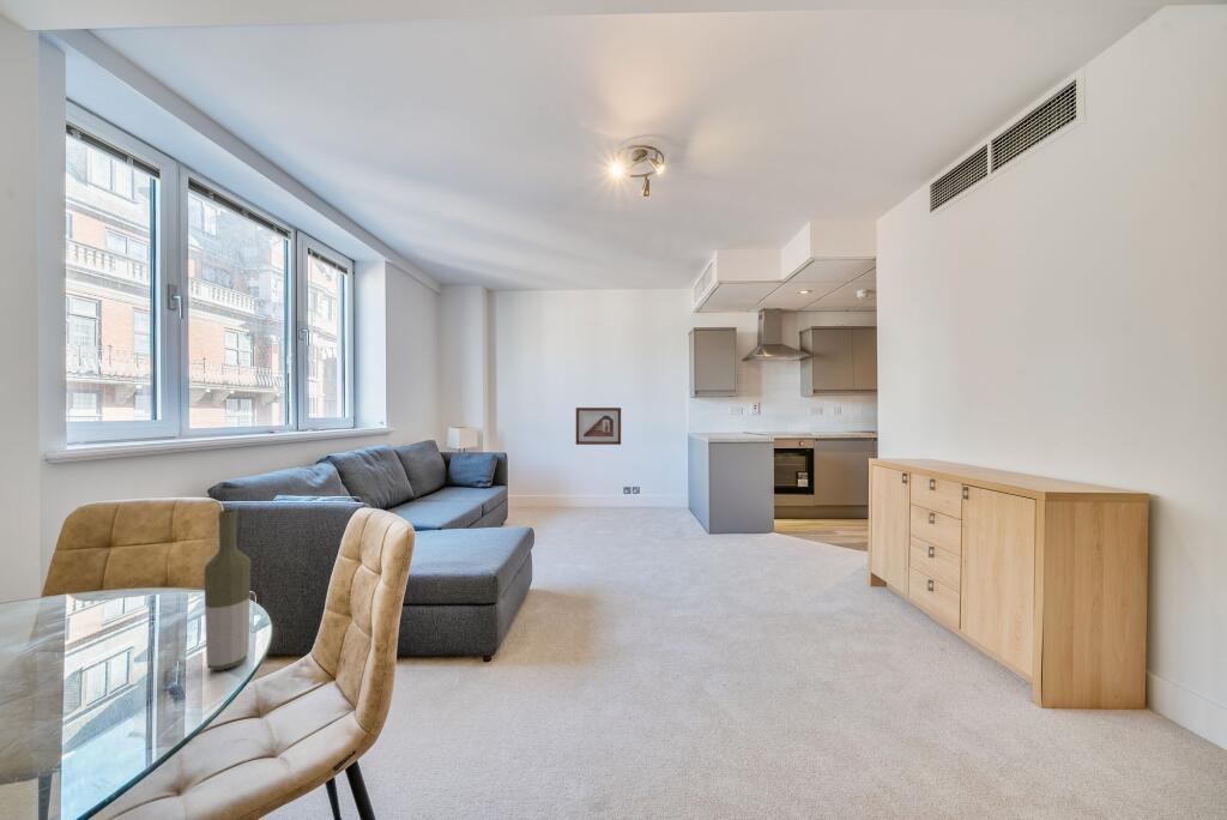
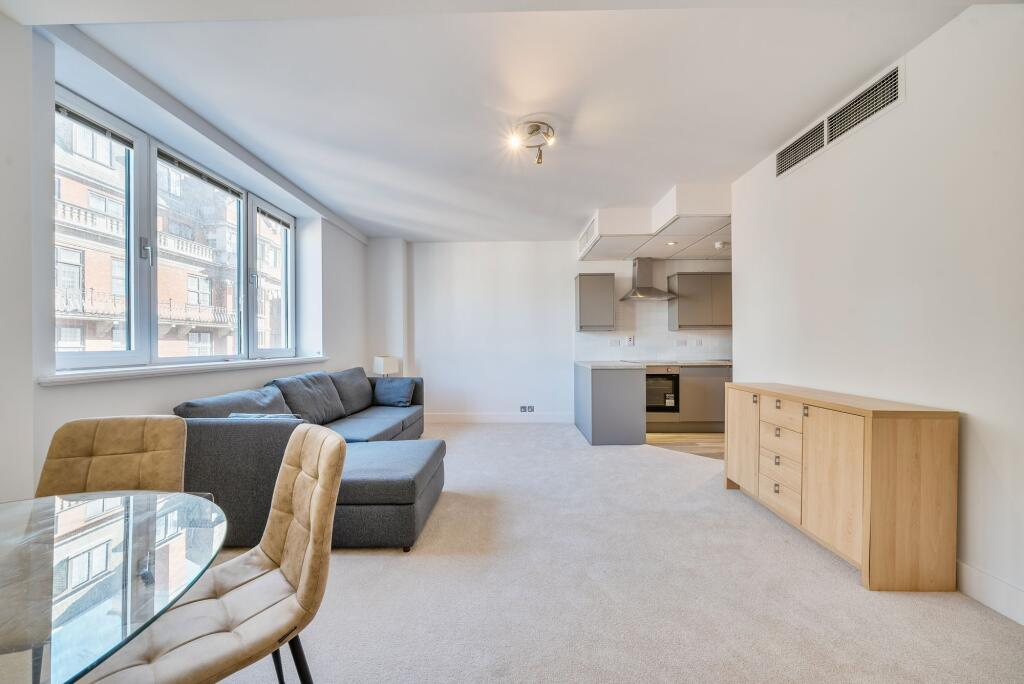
- bottle (228, 587)
- picture frame (598, 426)
